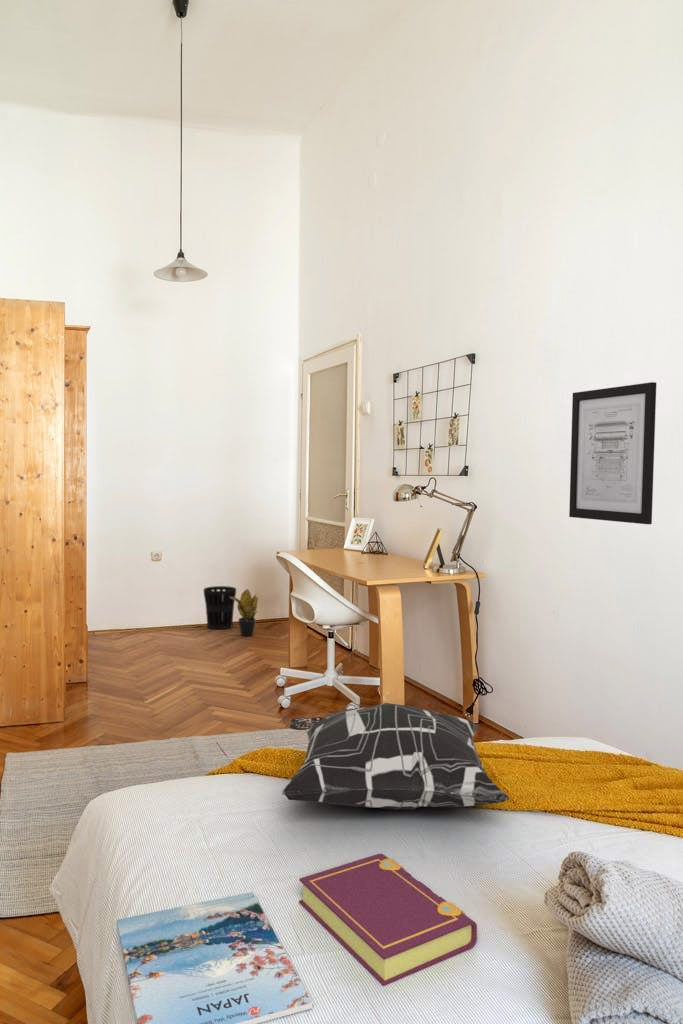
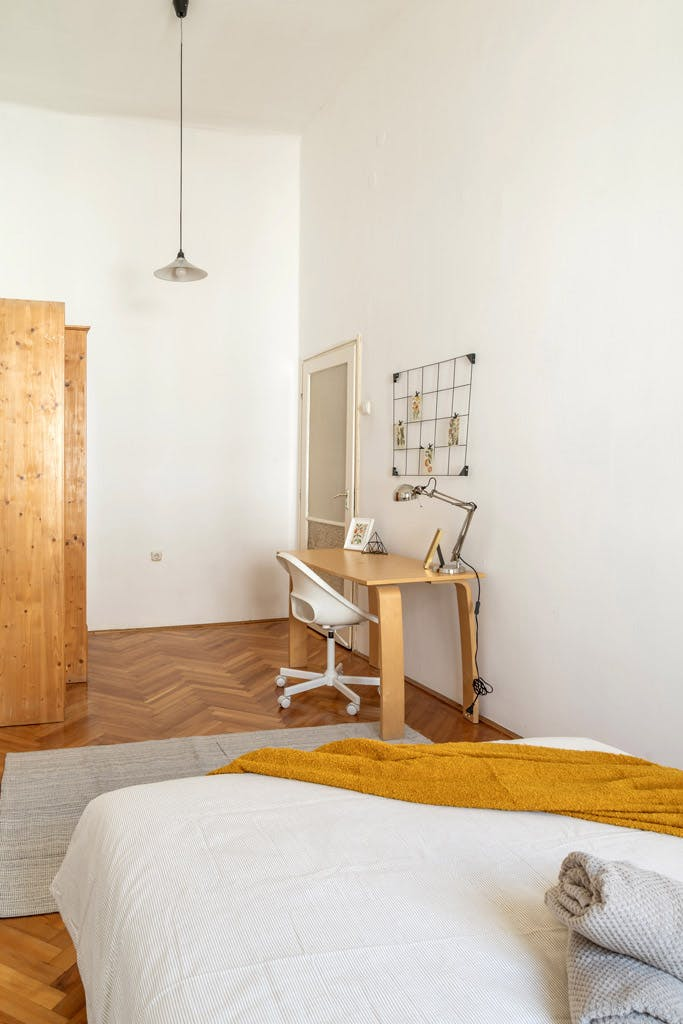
- book (383, 909)
- wastebasket (219, 607)
- decorative pillow (386, 752)
- magazine (206, 960)
- wall art (609, 454)
- potted plant (246, 611)
